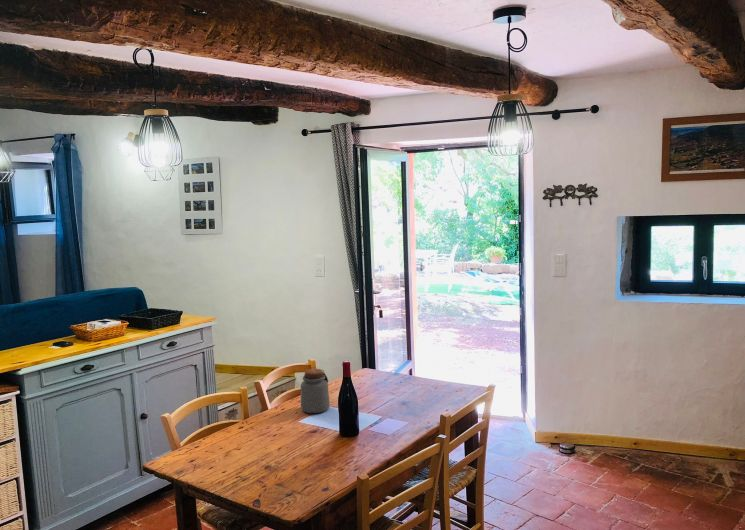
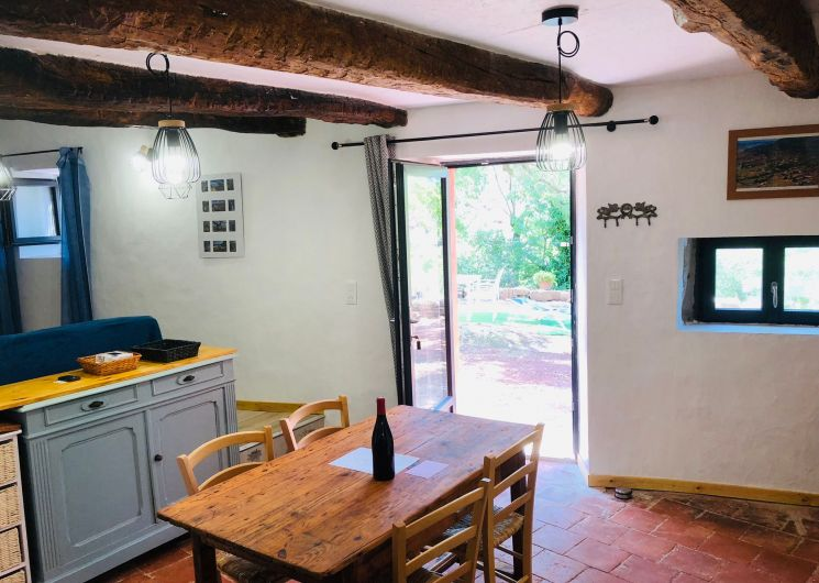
- jar (314, 389)
